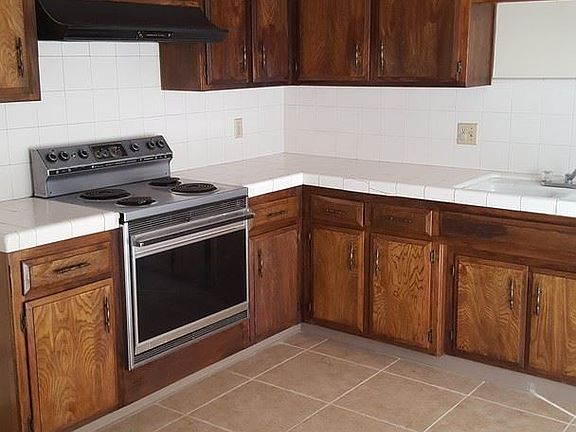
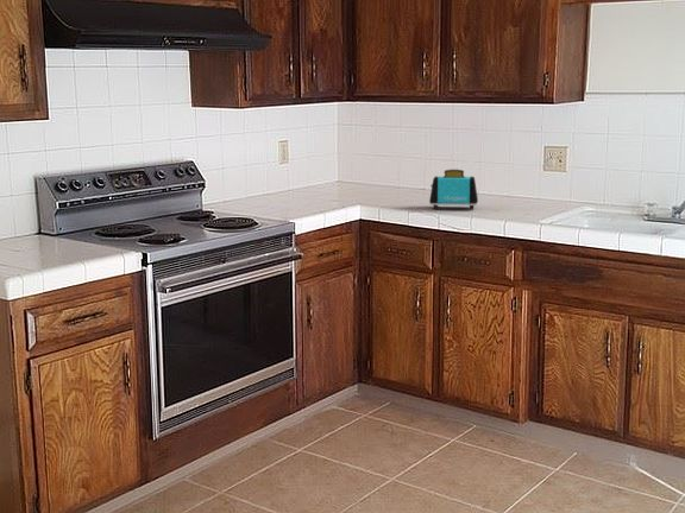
+ toaster (453, 189)
